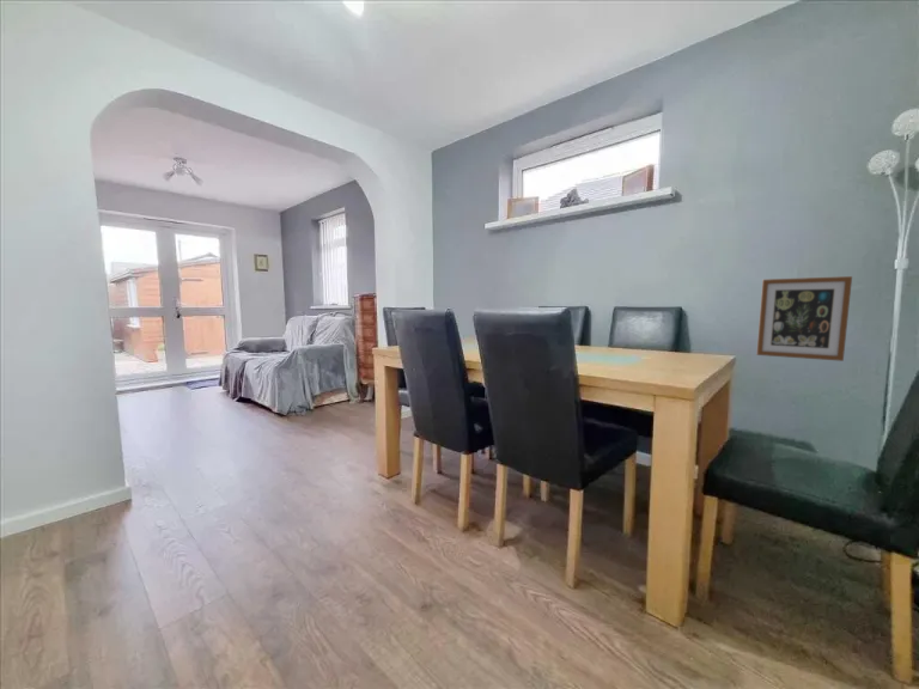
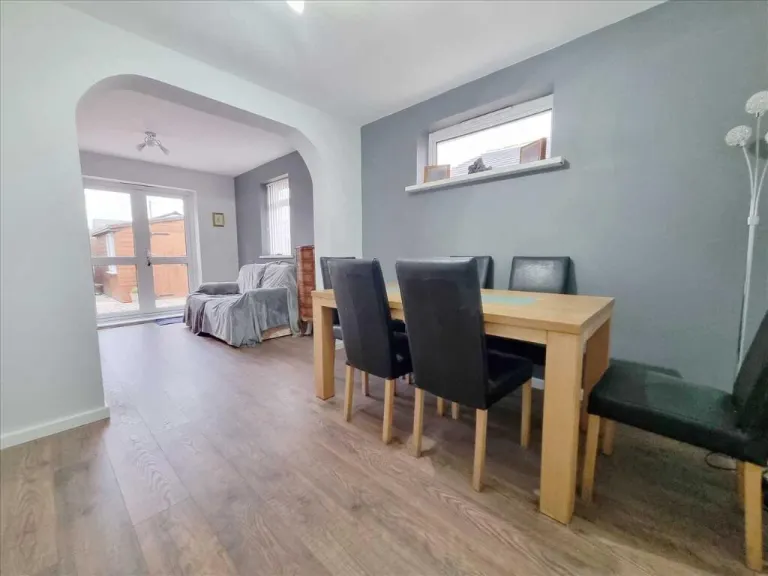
- wall art (801, 318)
